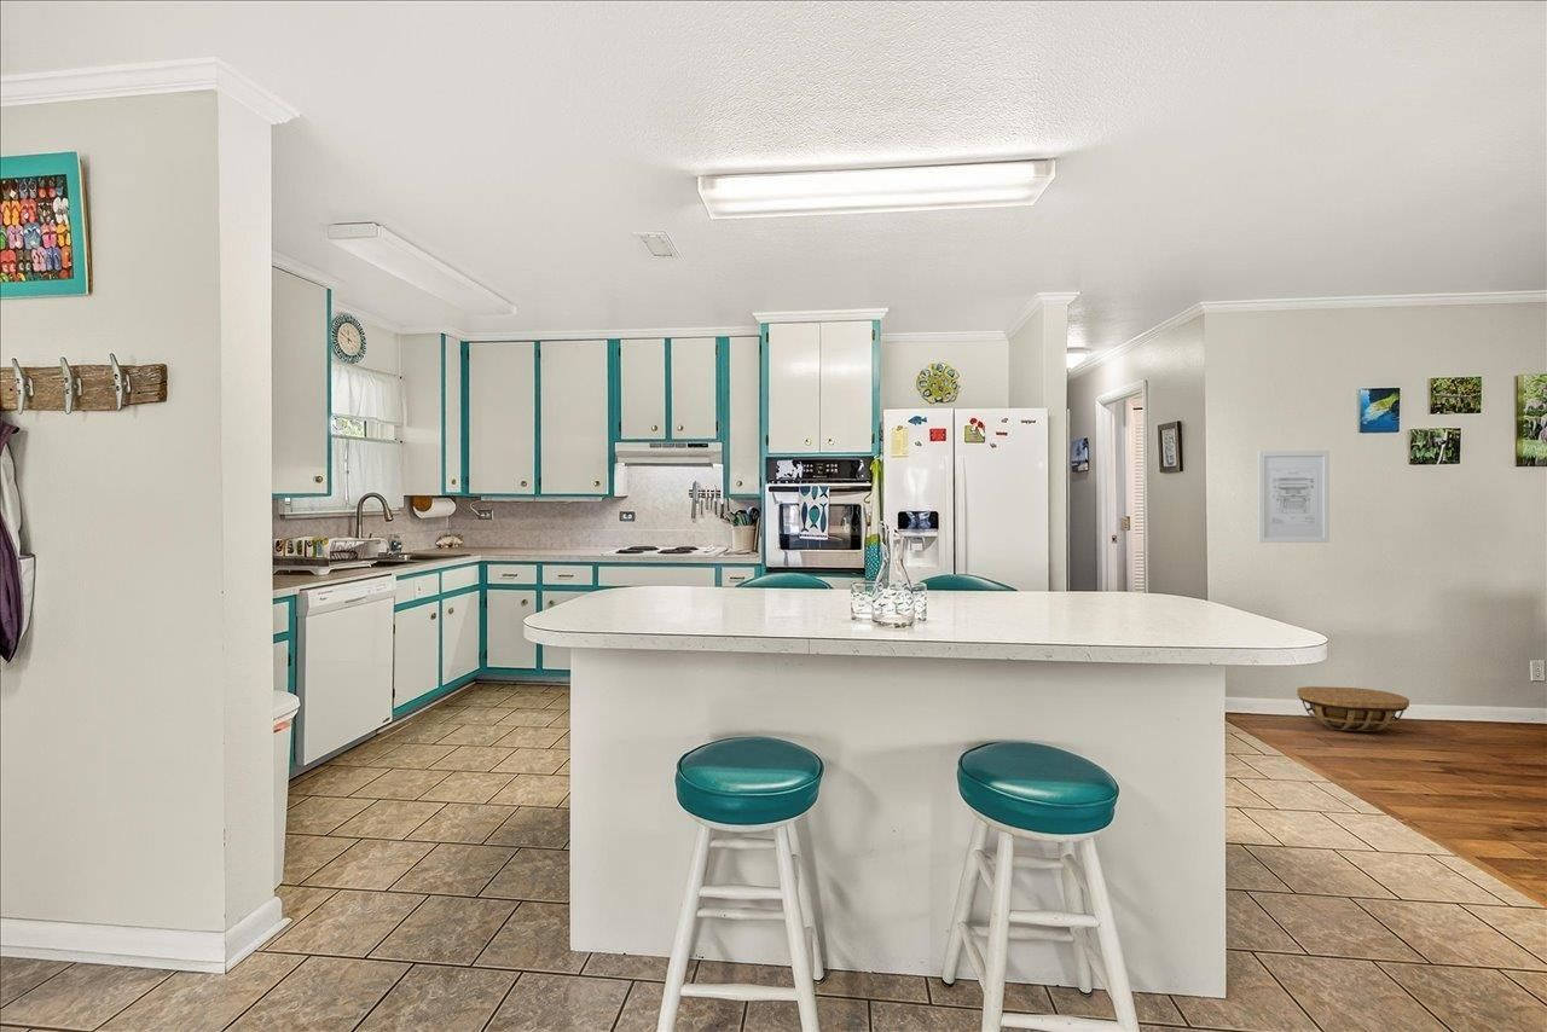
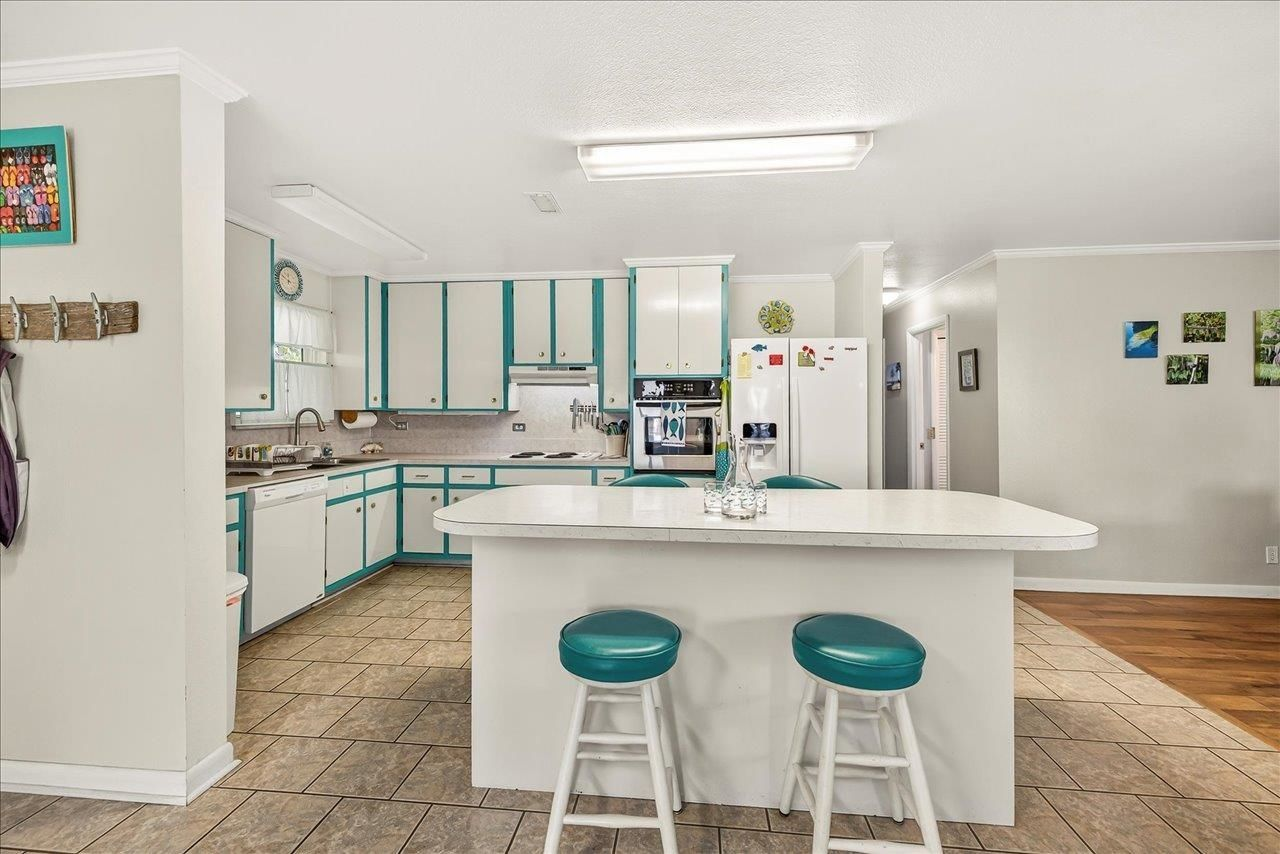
- wall art (1293, 497)
- basket (1351, 712)
